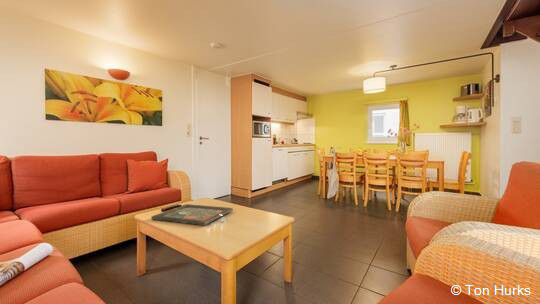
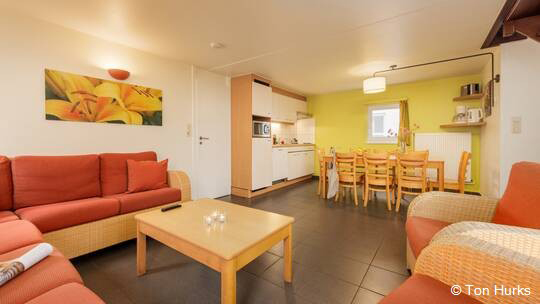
- decorative tray (194, 213)
